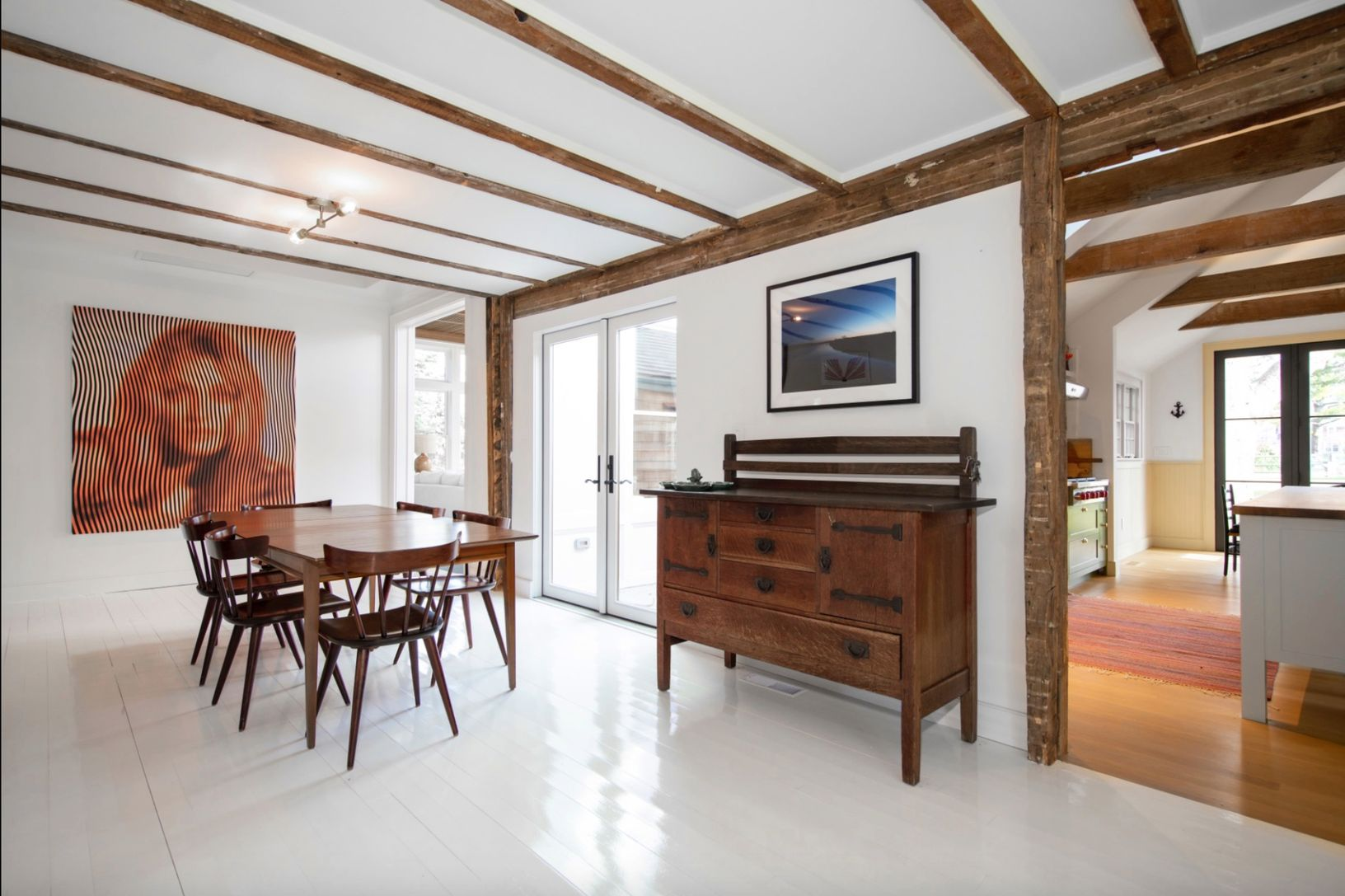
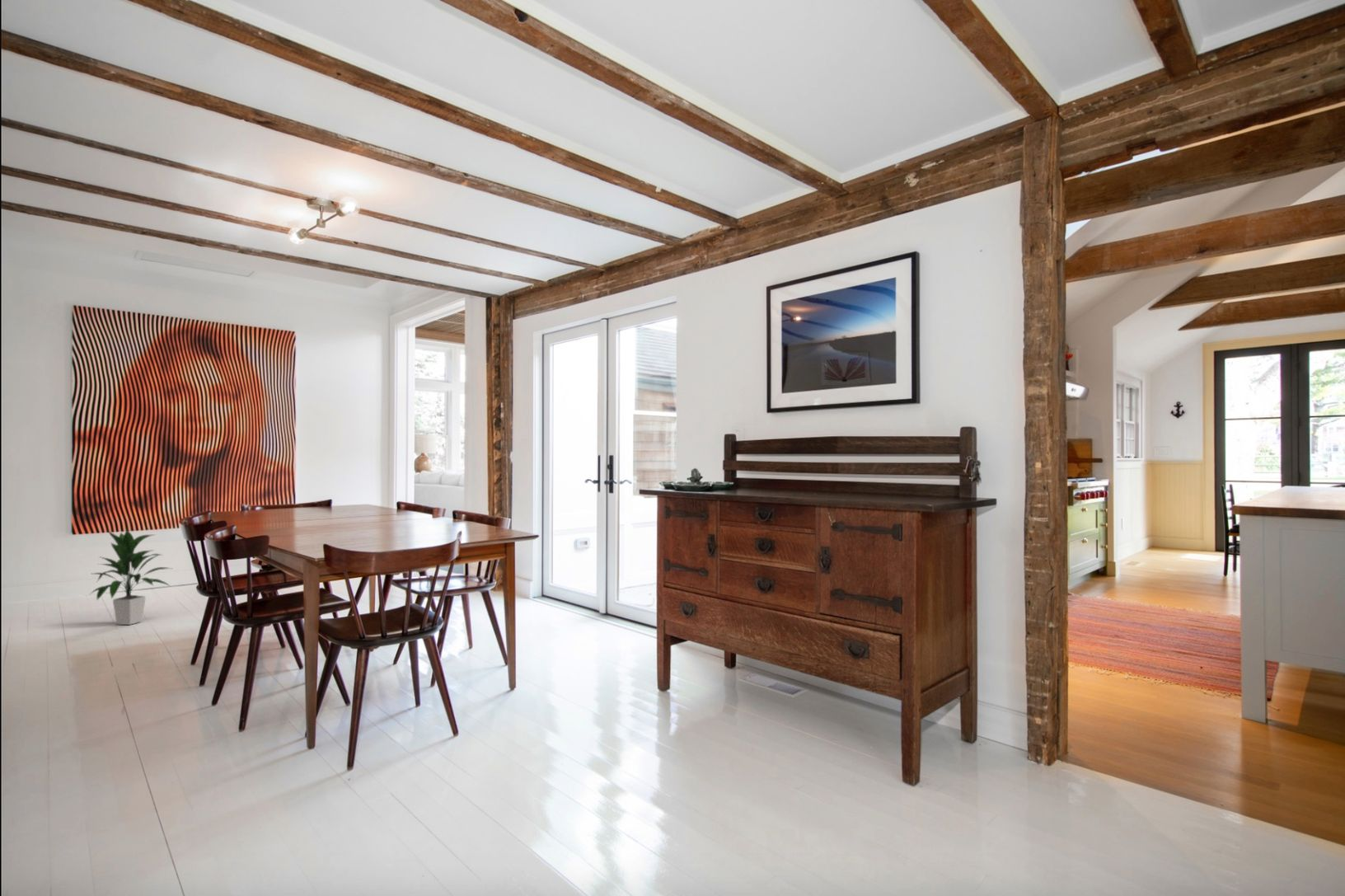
+ indoor plant (128, 575)
